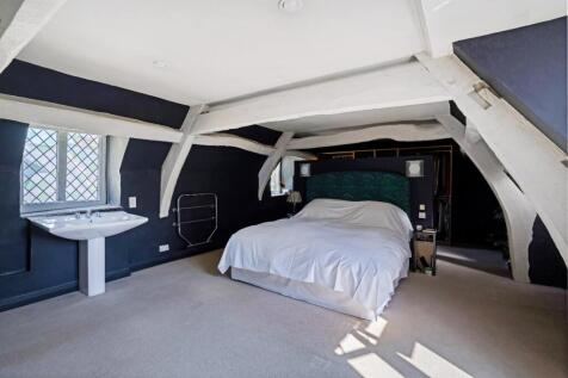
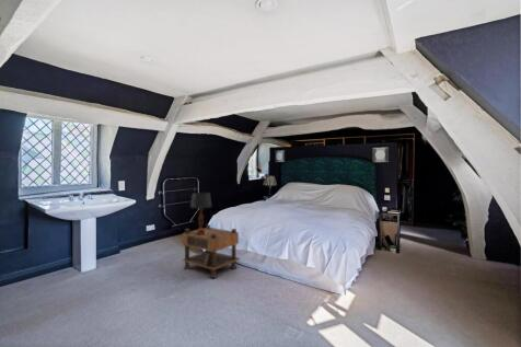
+ table lamp (200, 212)
+ nightstand (210, 247)
